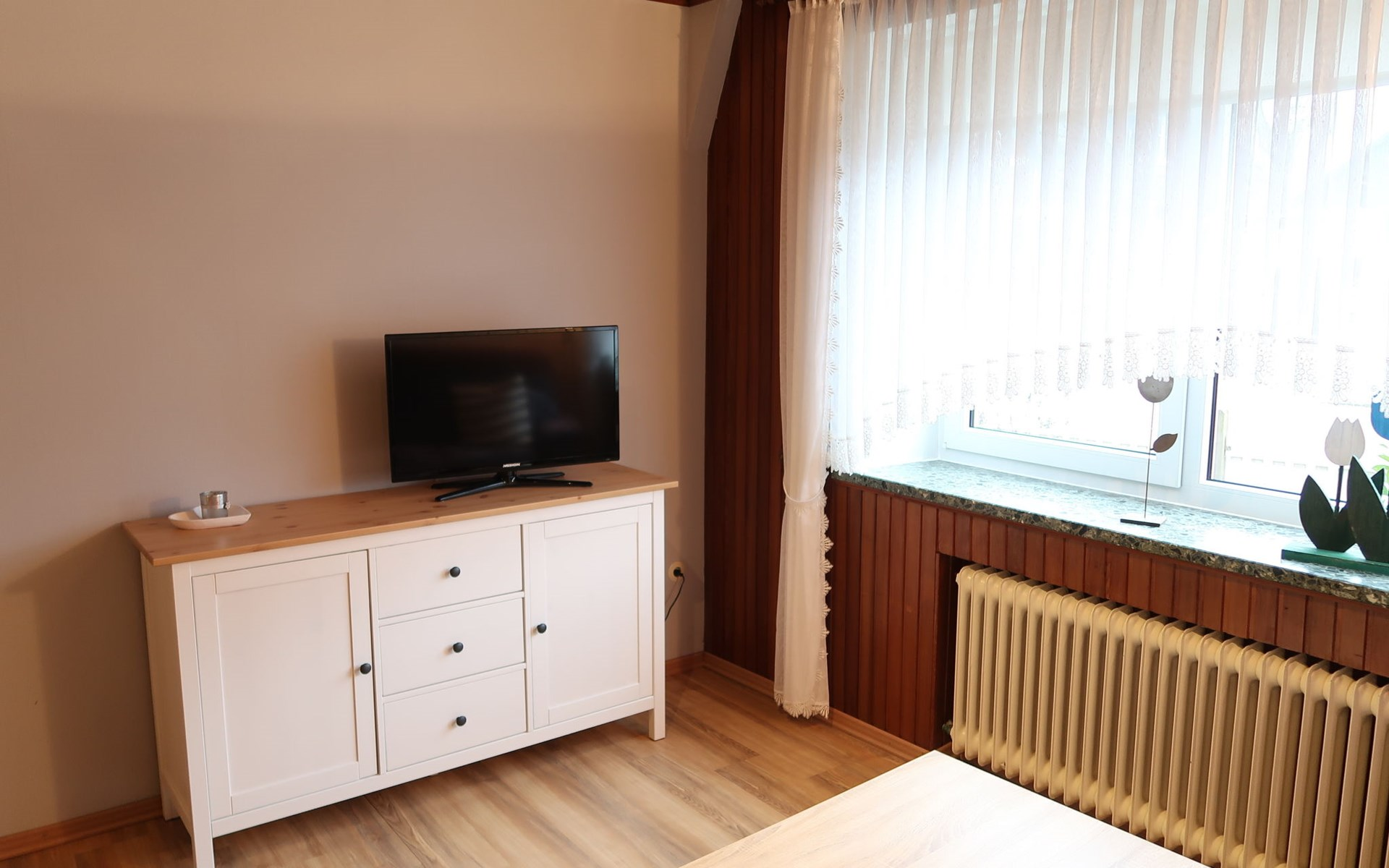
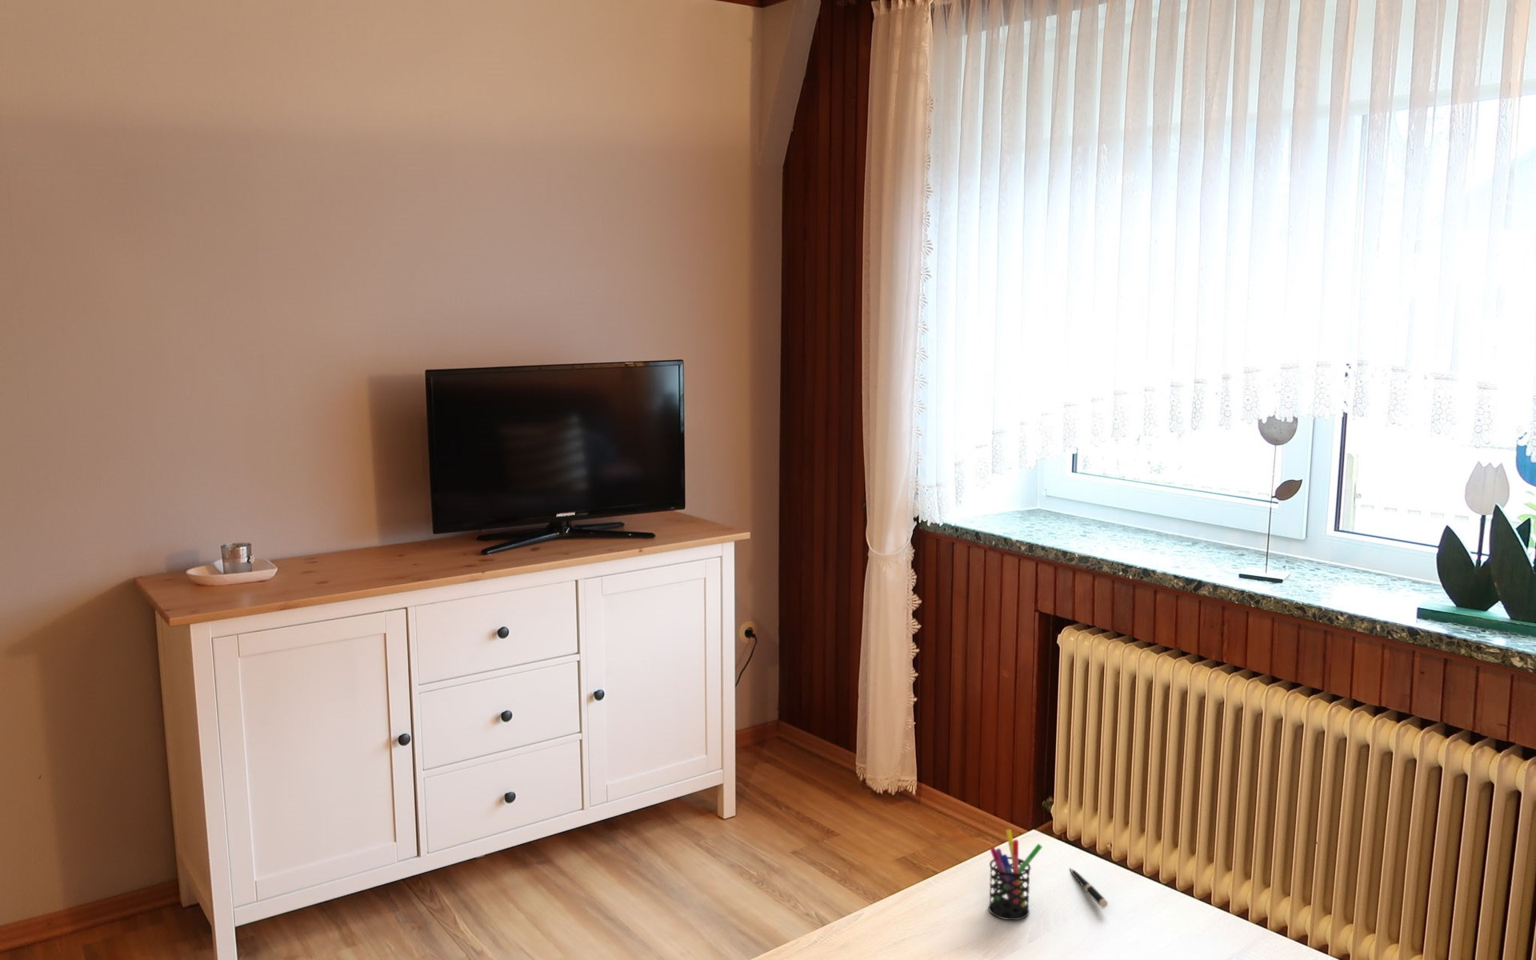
+ pen holder (1014, 872)
+ pen (1086, 884)
